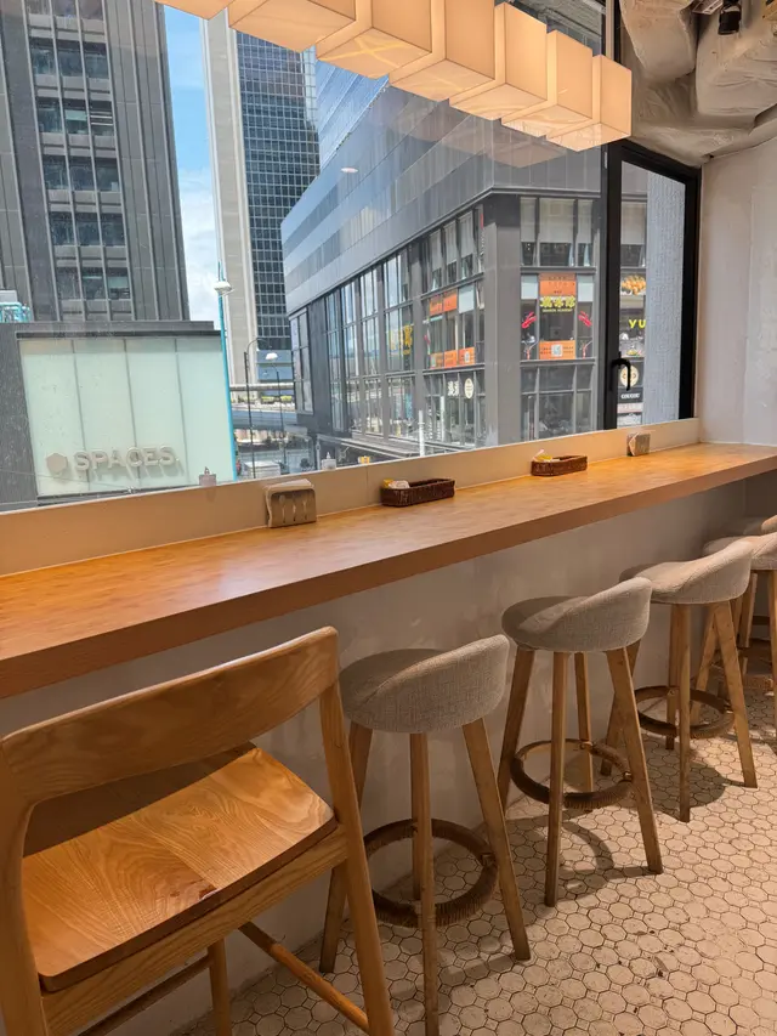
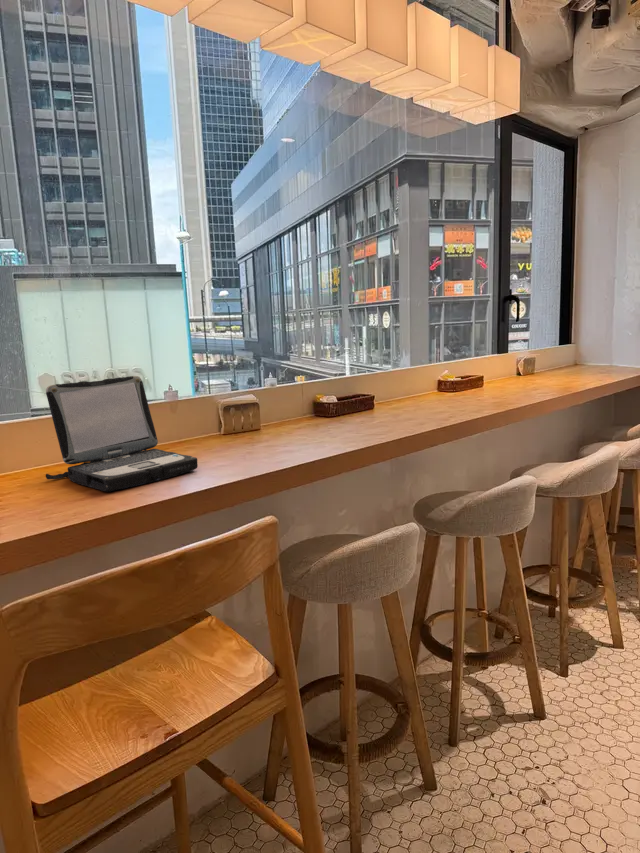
+ laptop (120, 428)
